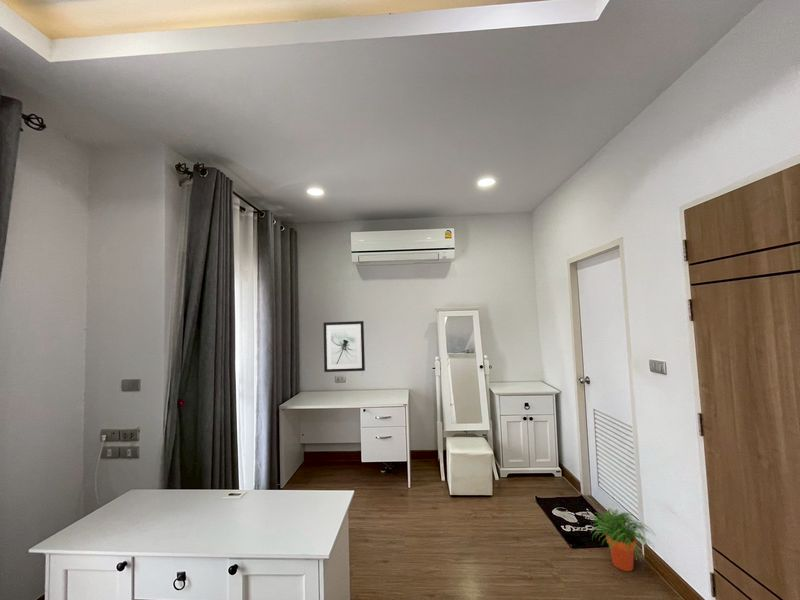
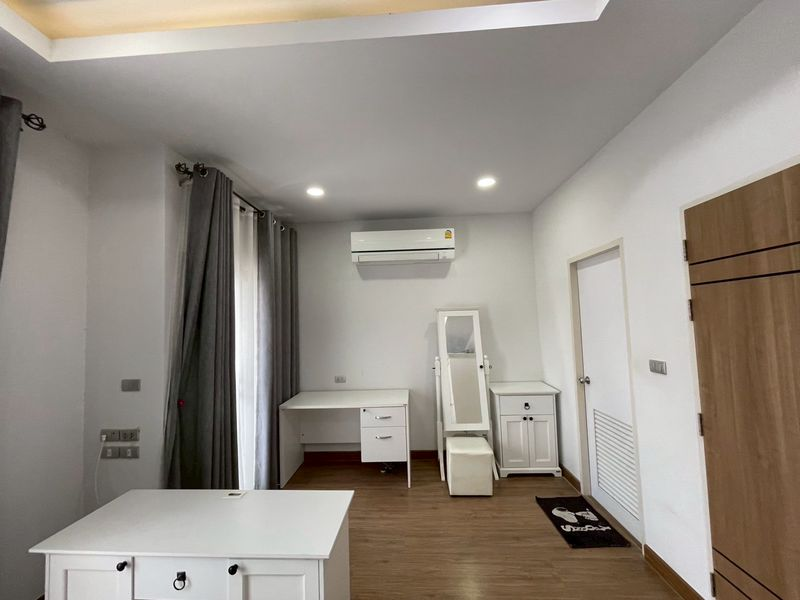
- wall art (344, 346)
- potted plant (619, 539)
